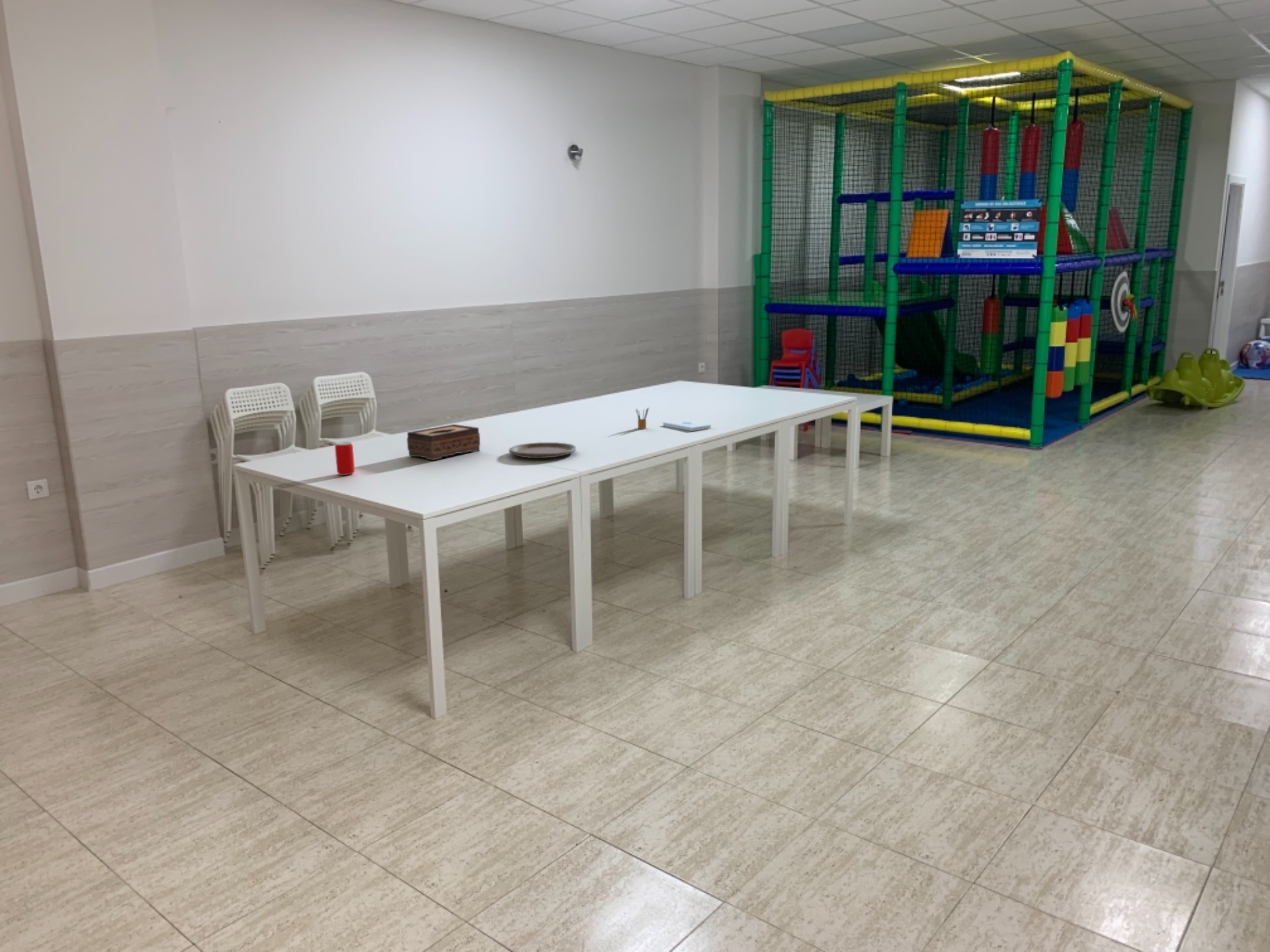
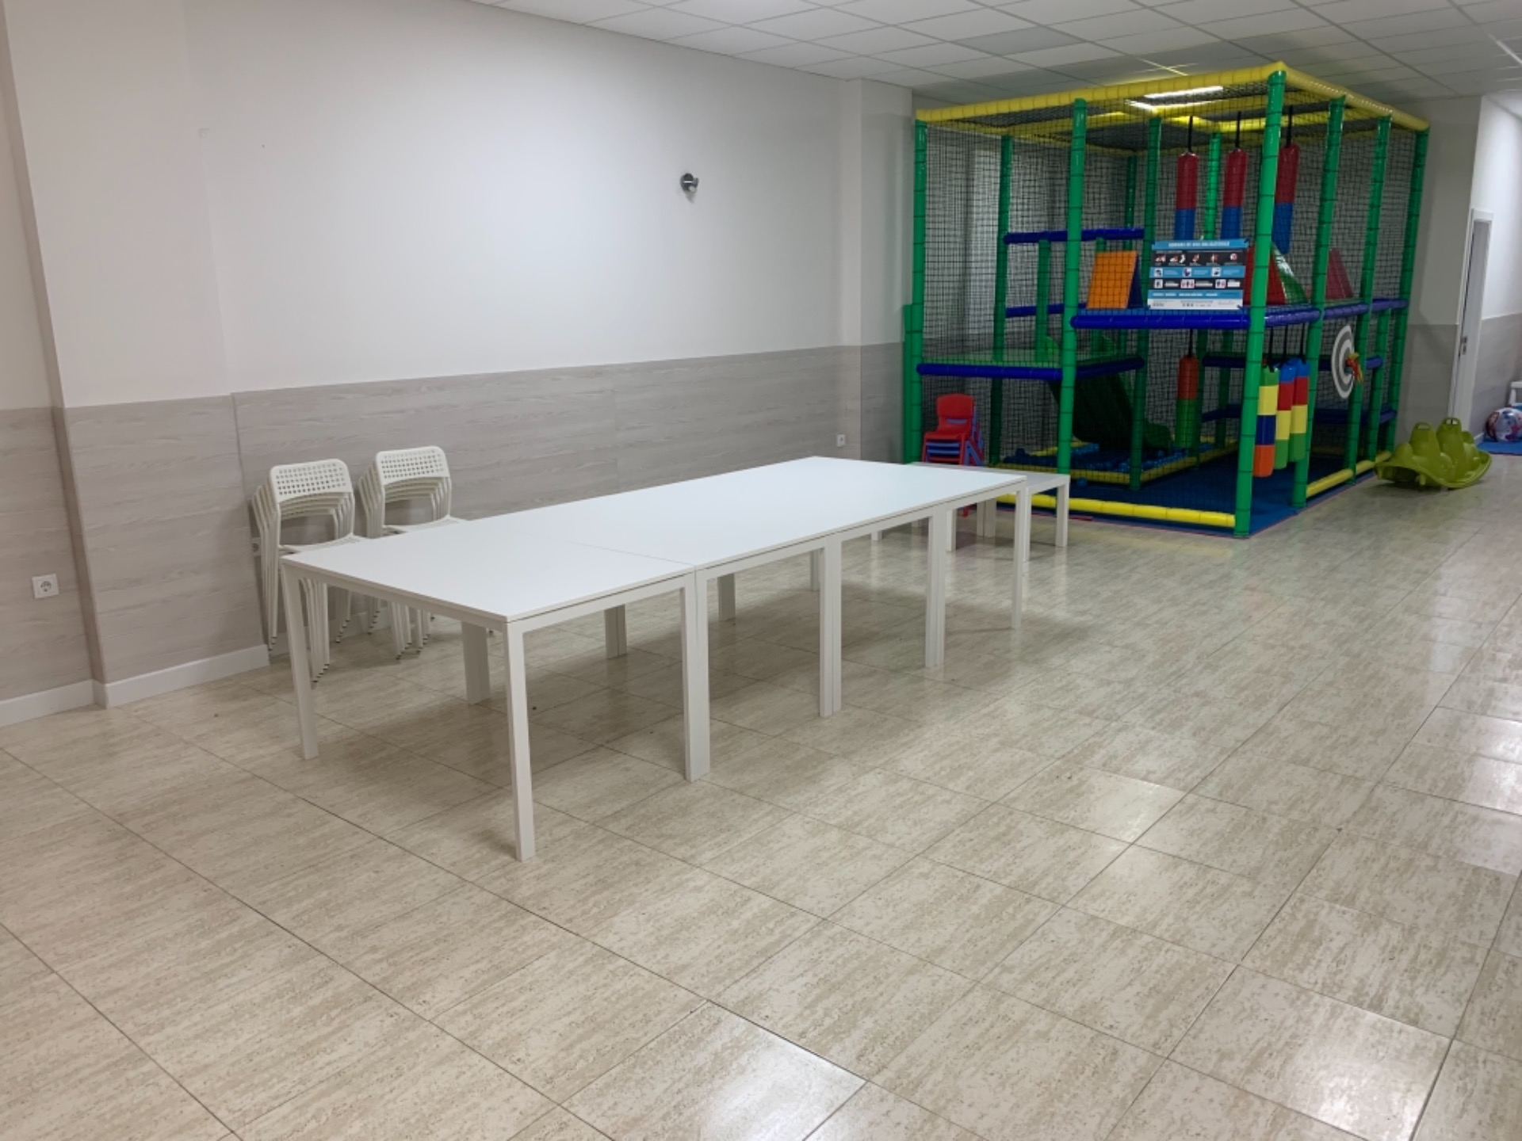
- pencil box (643, 418)
- tissue box (444, 442)
- plate (542, 450)
- beverage can (345, 458)
- notepad (687, 425)
